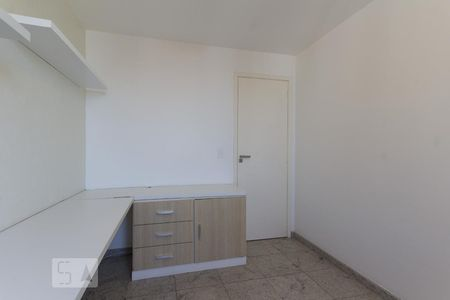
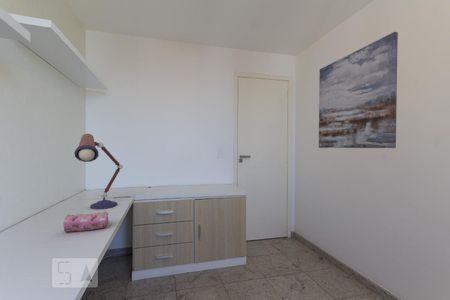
+ wall art (350, 101)
+ pencil case (86, 221)
+ desk lamp (111, 178)
